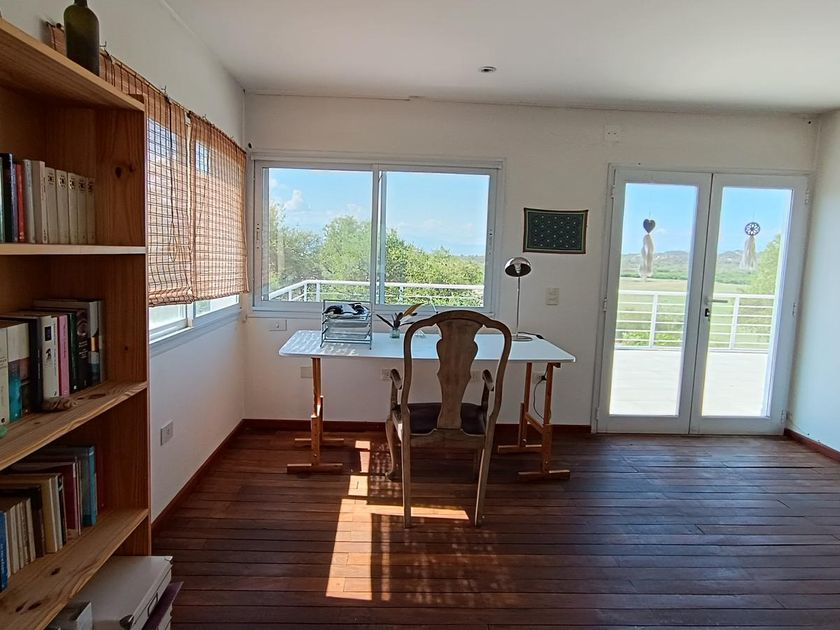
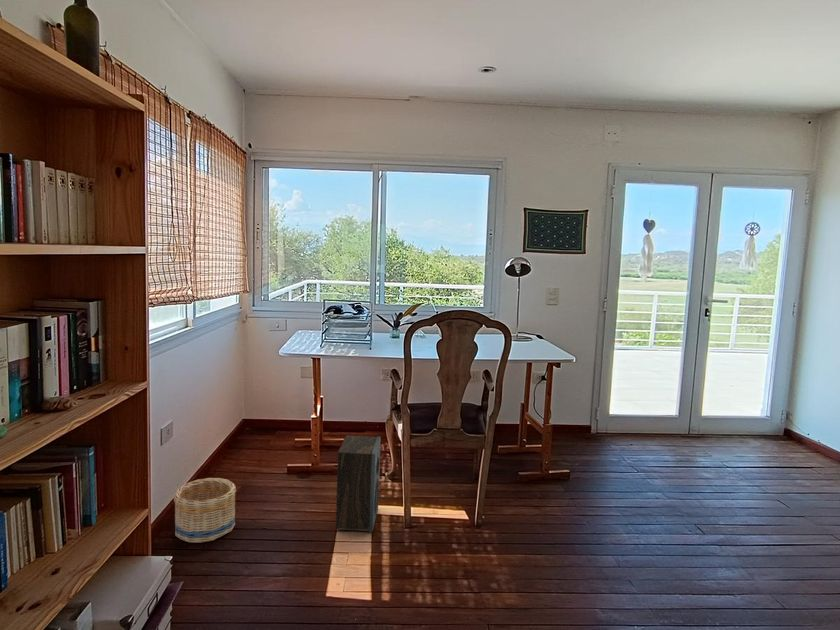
+ speaker (359, 481)
+ basket (205, 508)
